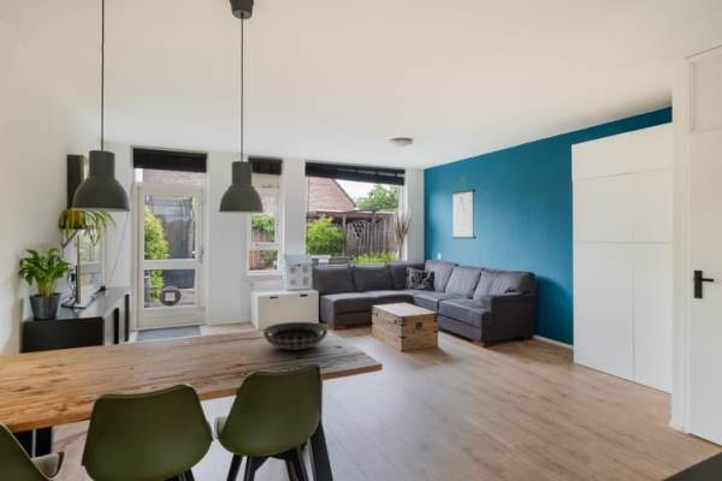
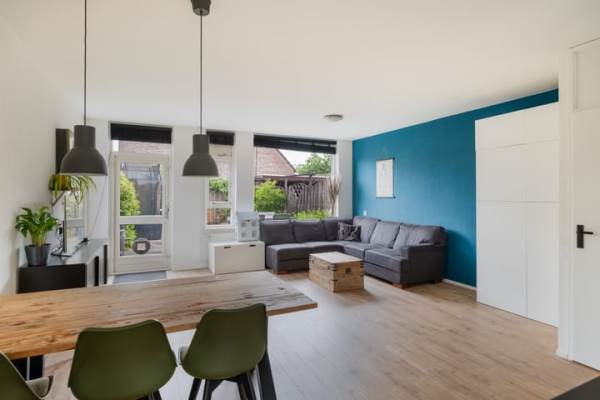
- decorative bowl (296, 337)
